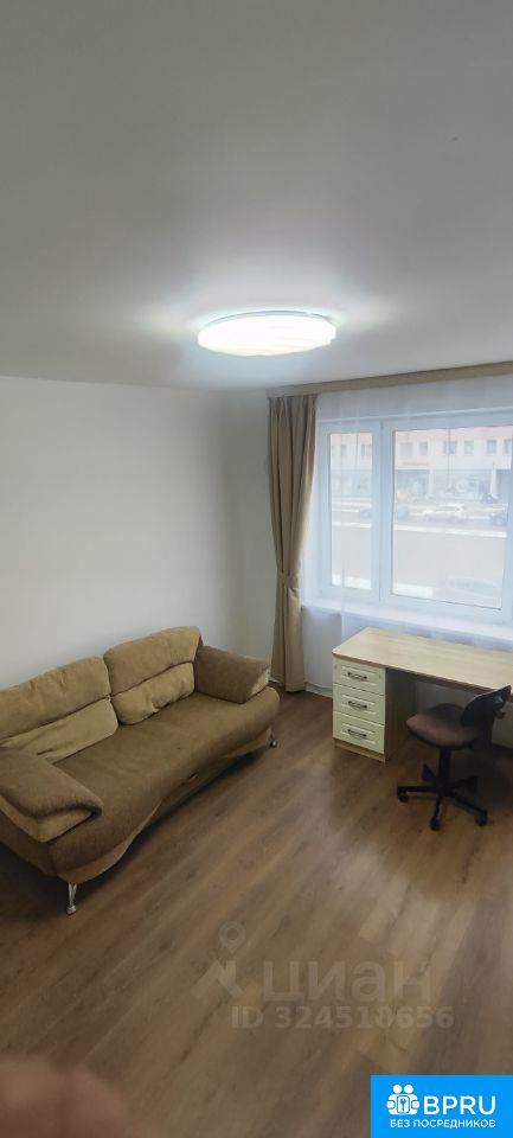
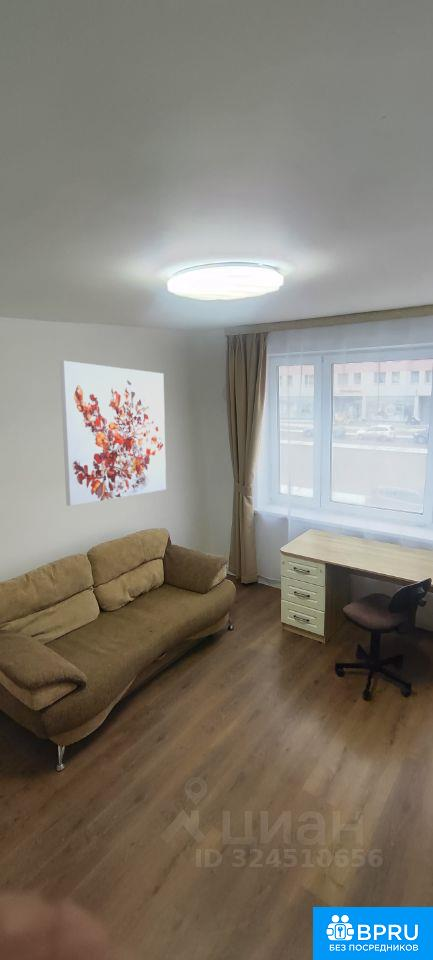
+ wall art (119, 433)
